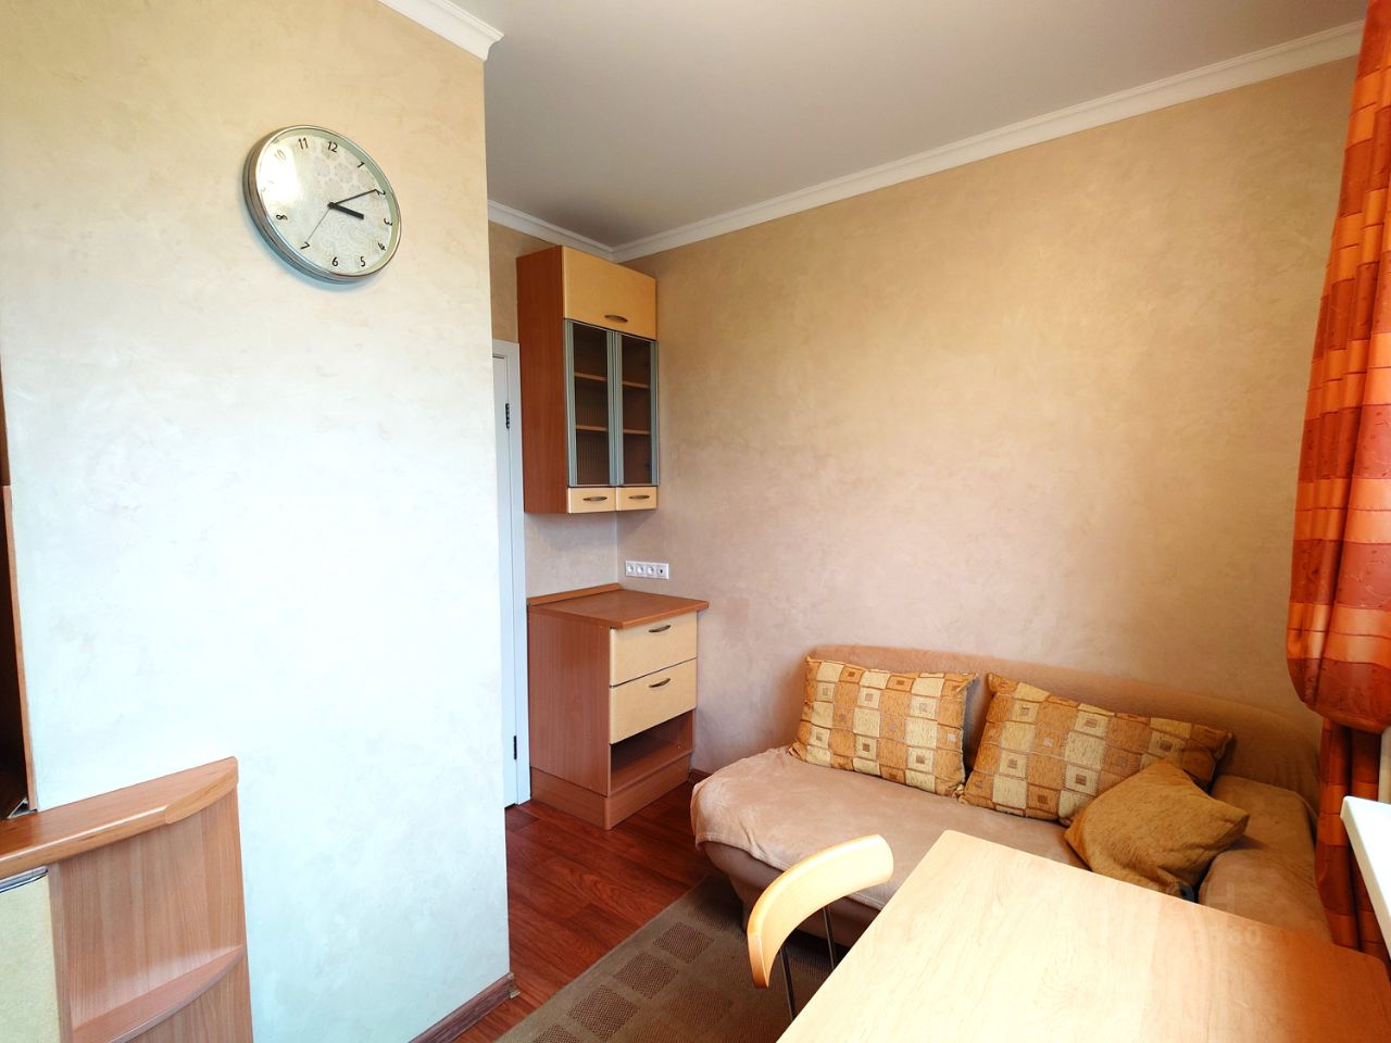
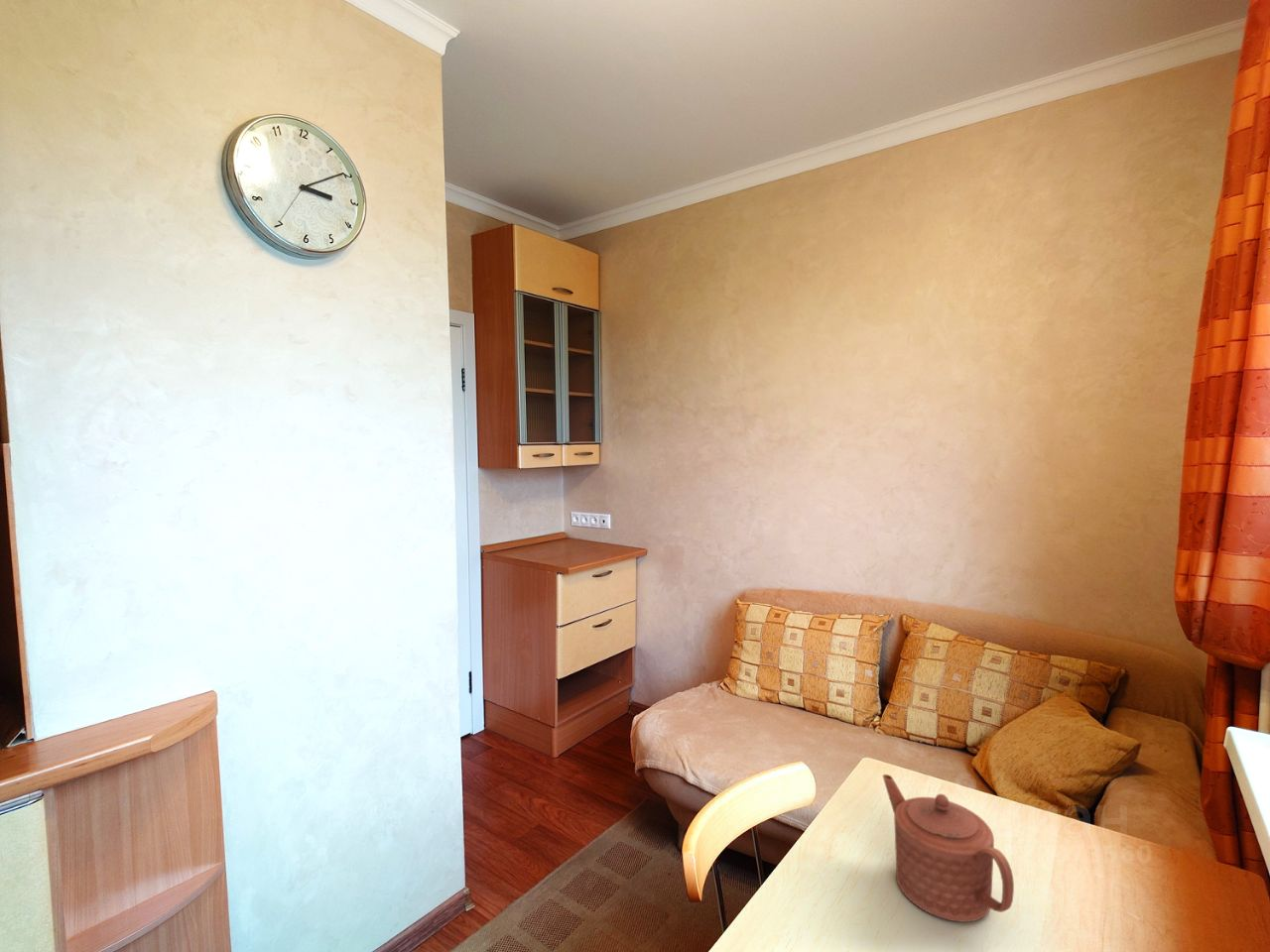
+ teapot (941, 841)
